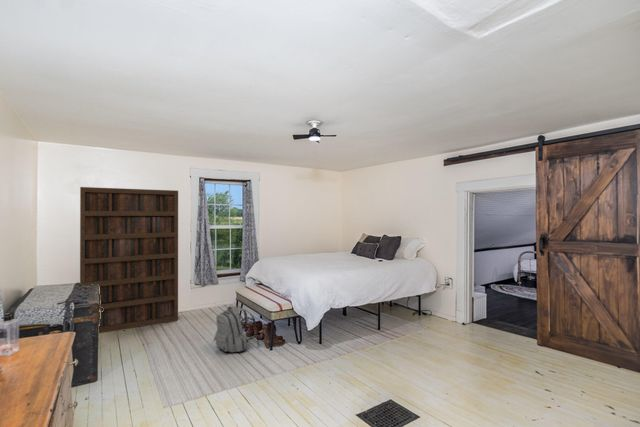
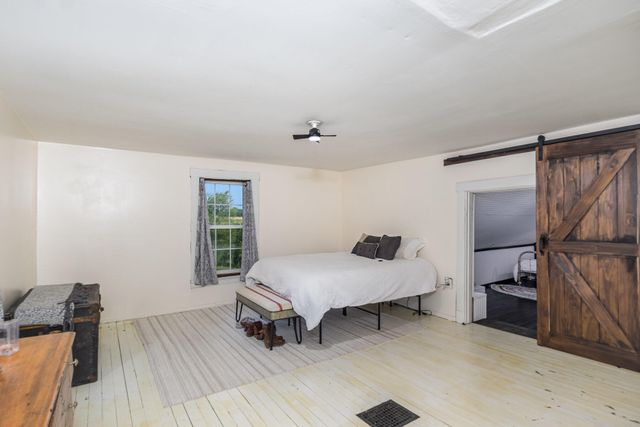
- bookcase (131, 256)
- backpack (235, 326)
